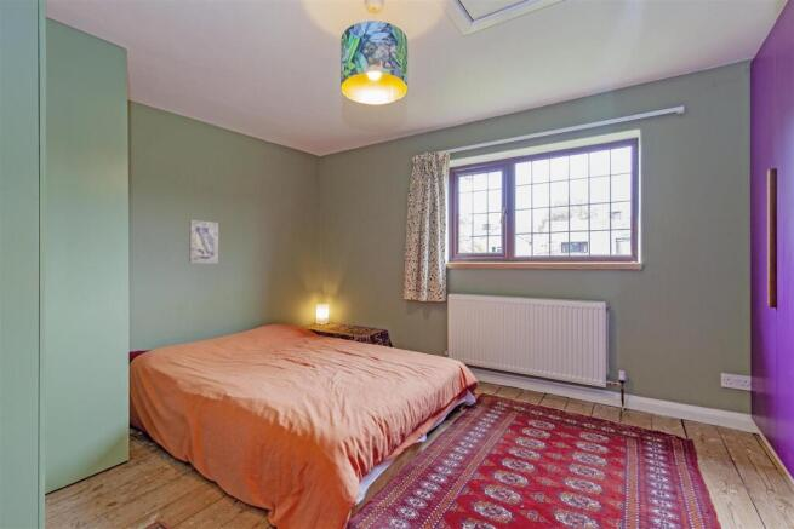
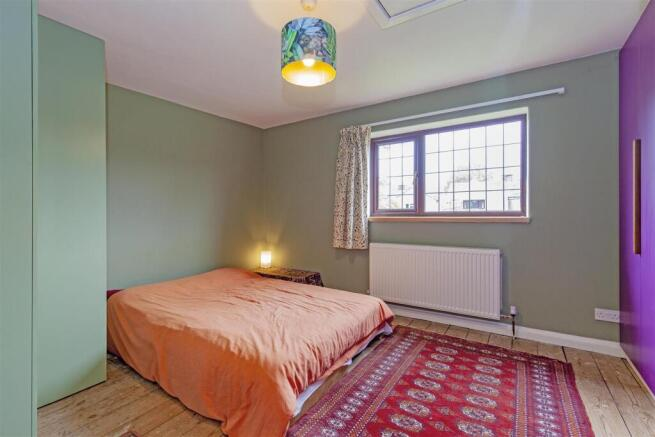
- wall art (204, 242)
